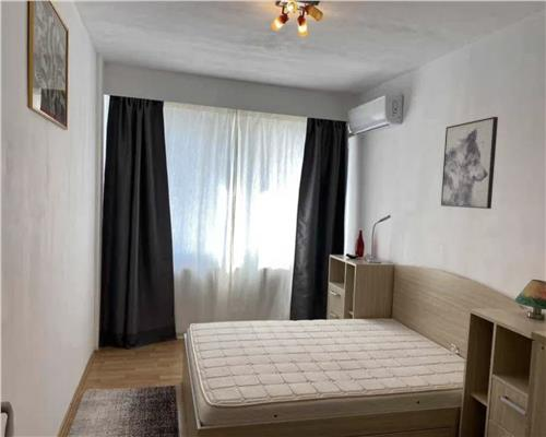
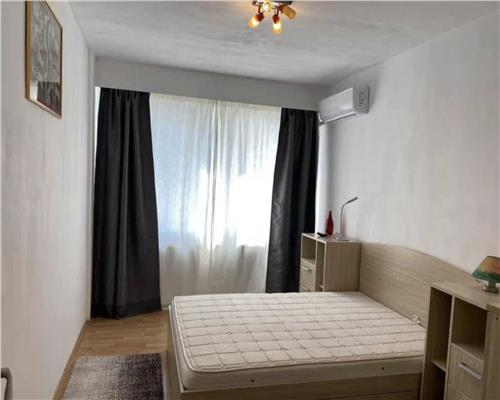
- wall art (466, 165)
